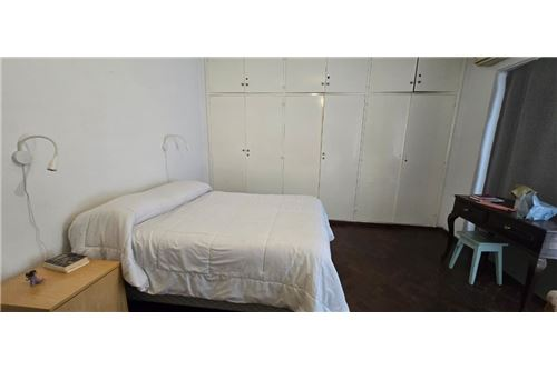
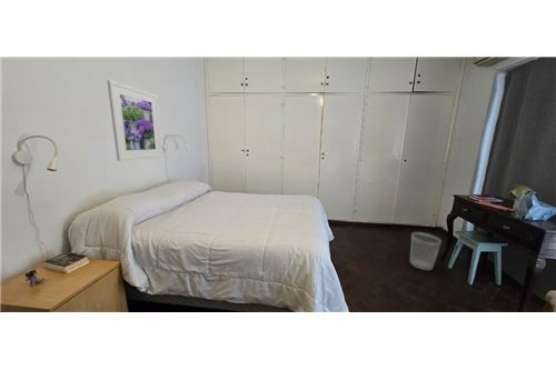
+ wastebasket (423, 251)
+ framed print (139, 124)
